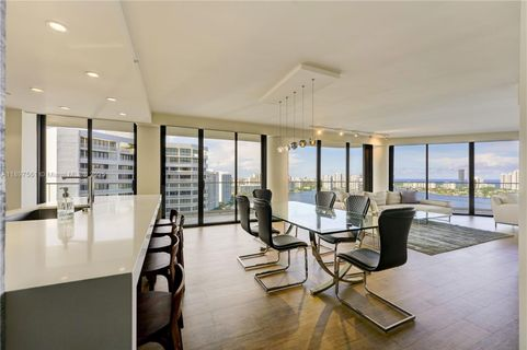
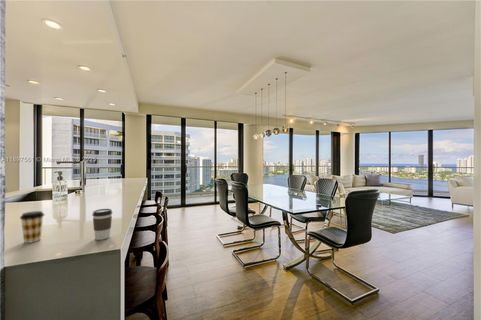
+ coffee cup (32, 226)
+ coffee cup (102, 223)
